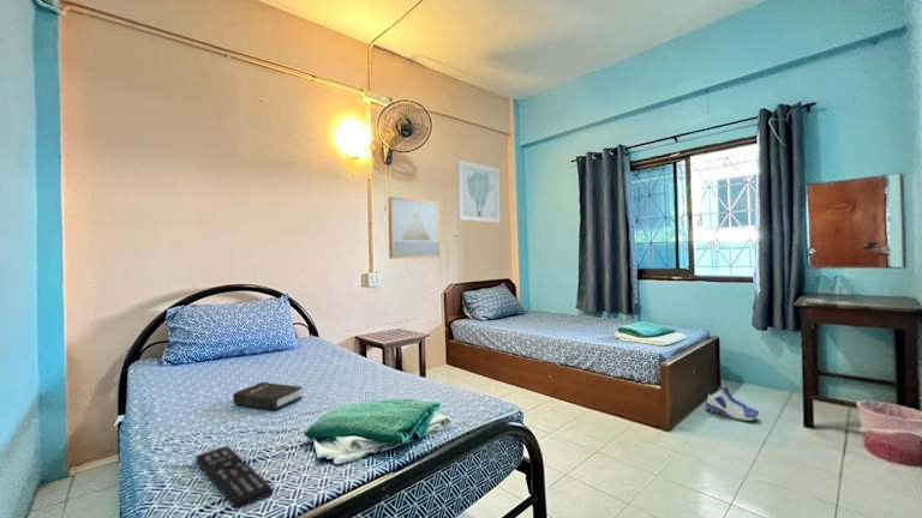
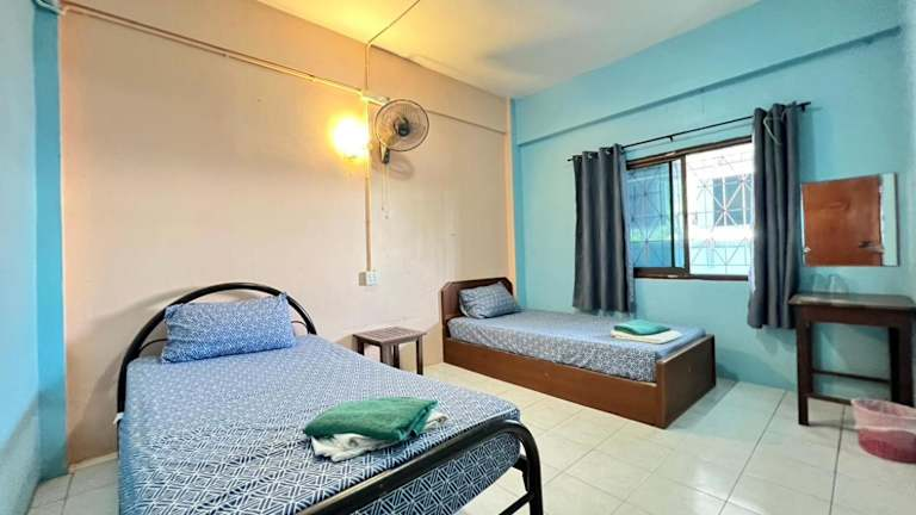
- wall art (479, 192)
- sneaker (729, 402)
- remote control (230, 471)
- hardback book (268, 396)
- wall art (415, 228)
